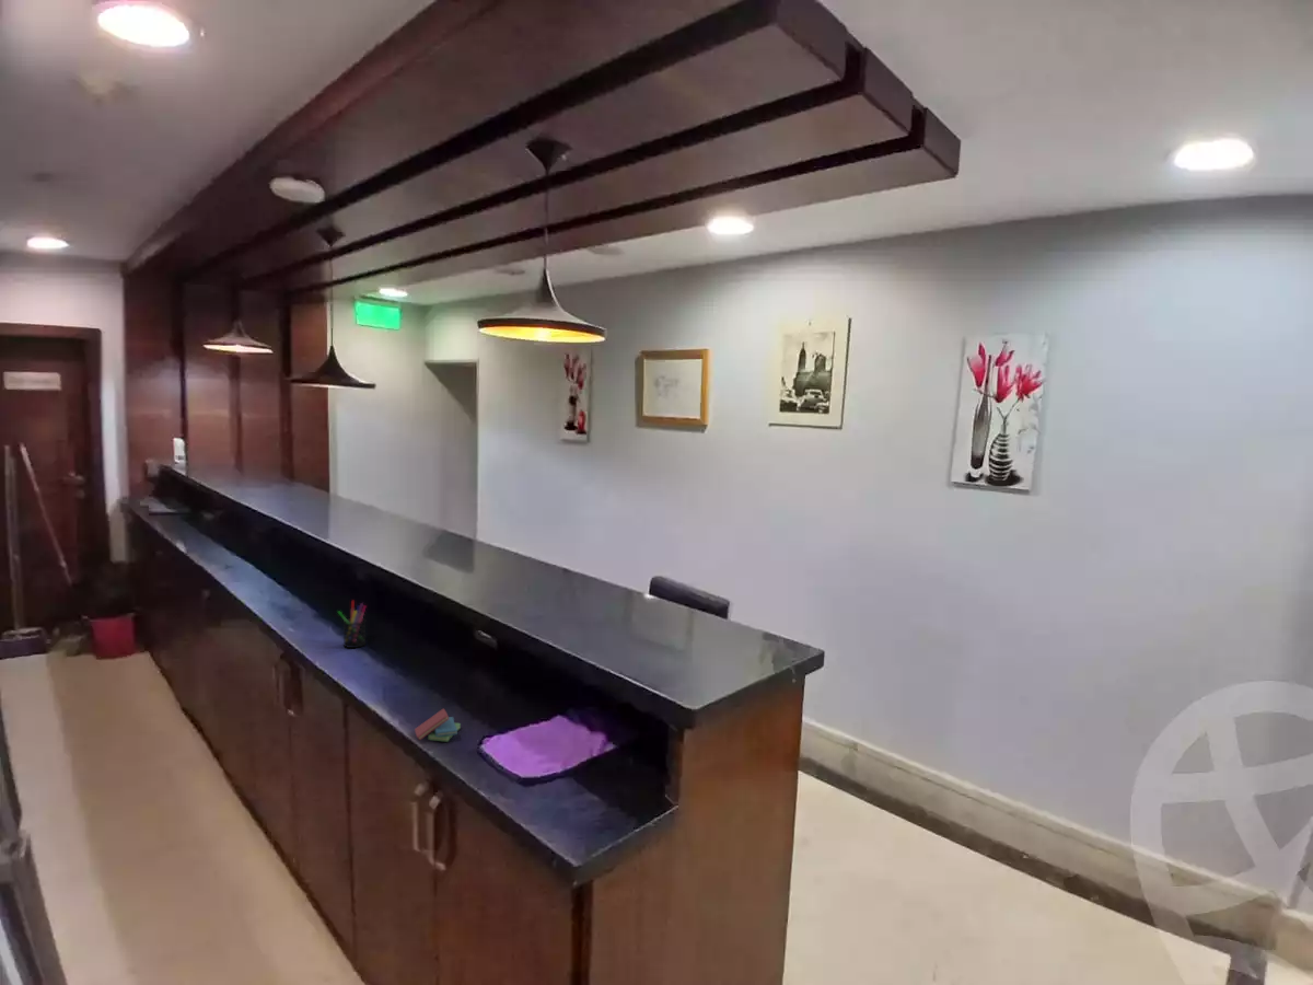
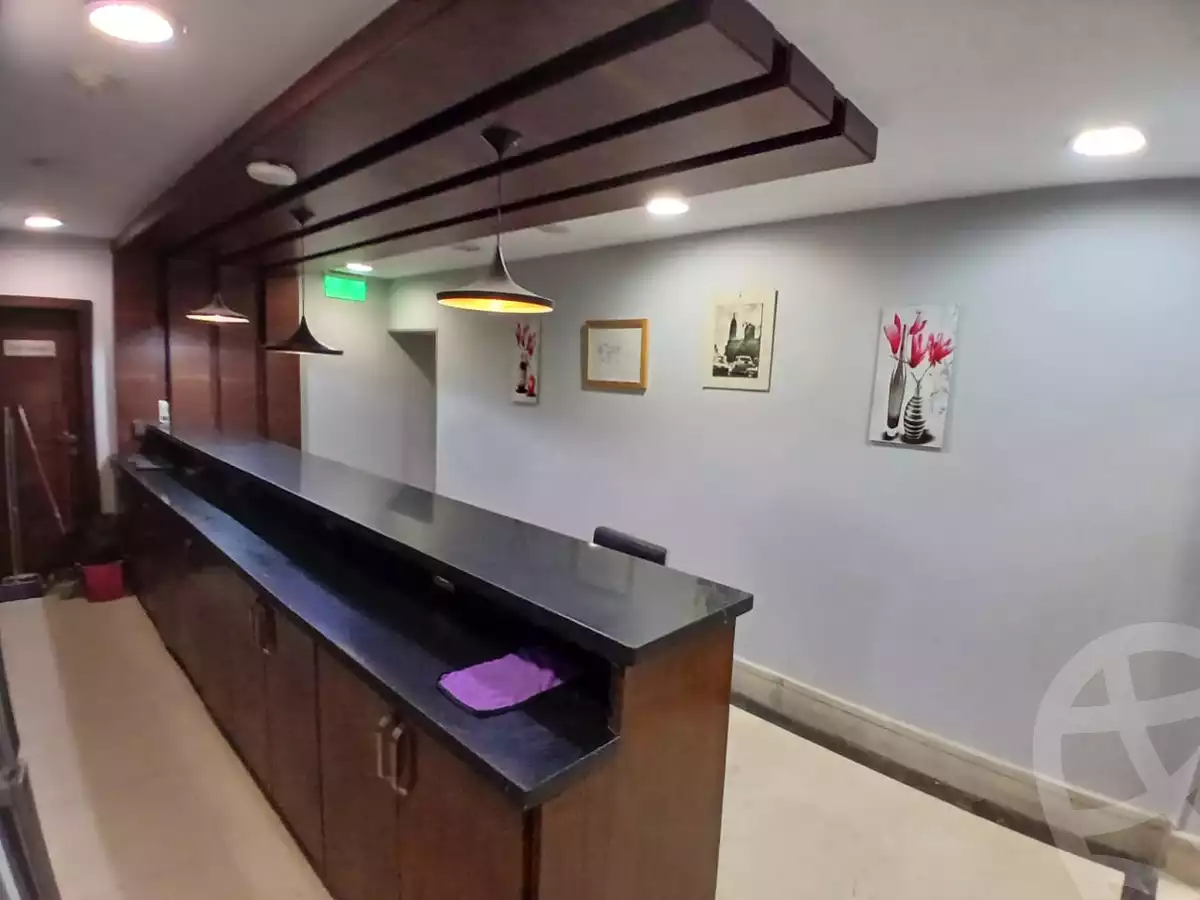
- pen holder (351, 624)
- sticky notes (438, 722)
